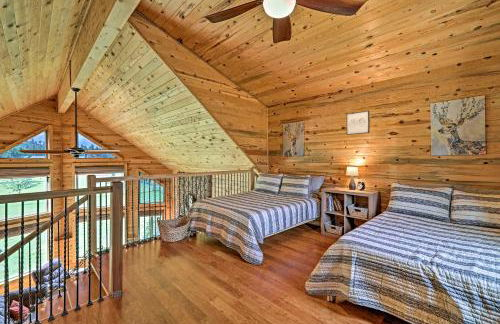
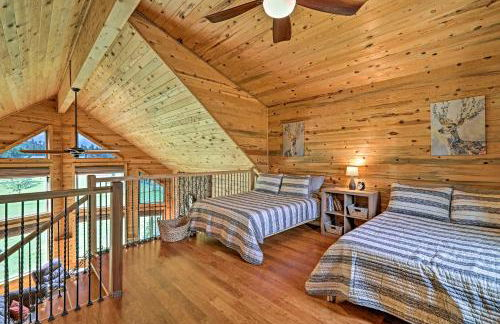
- wall art (357, 123)
